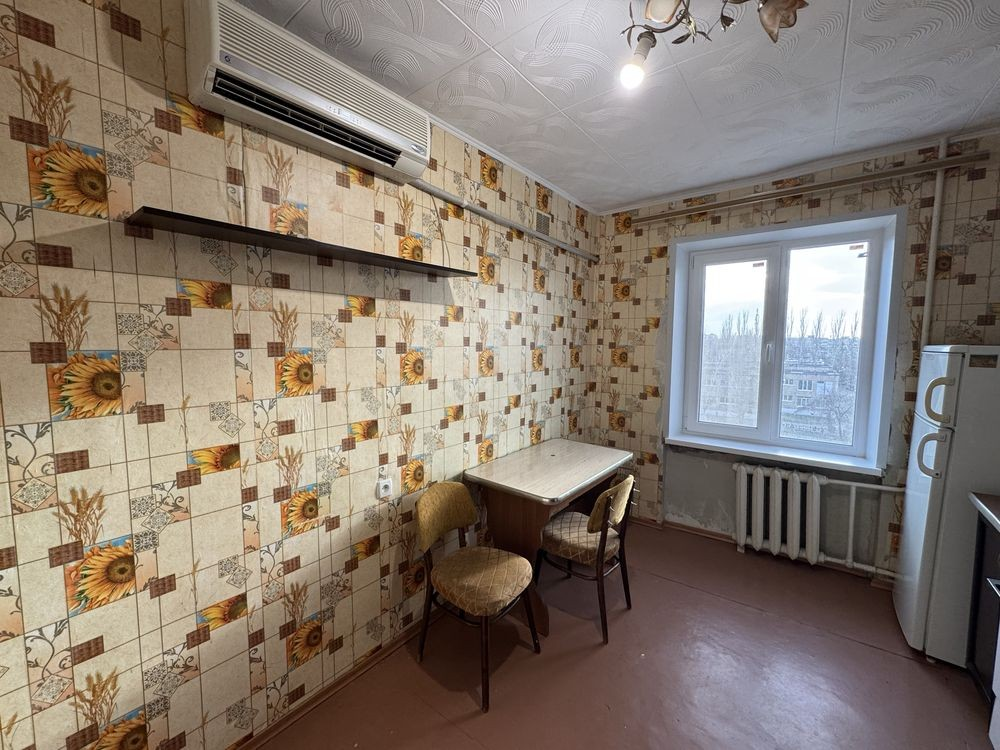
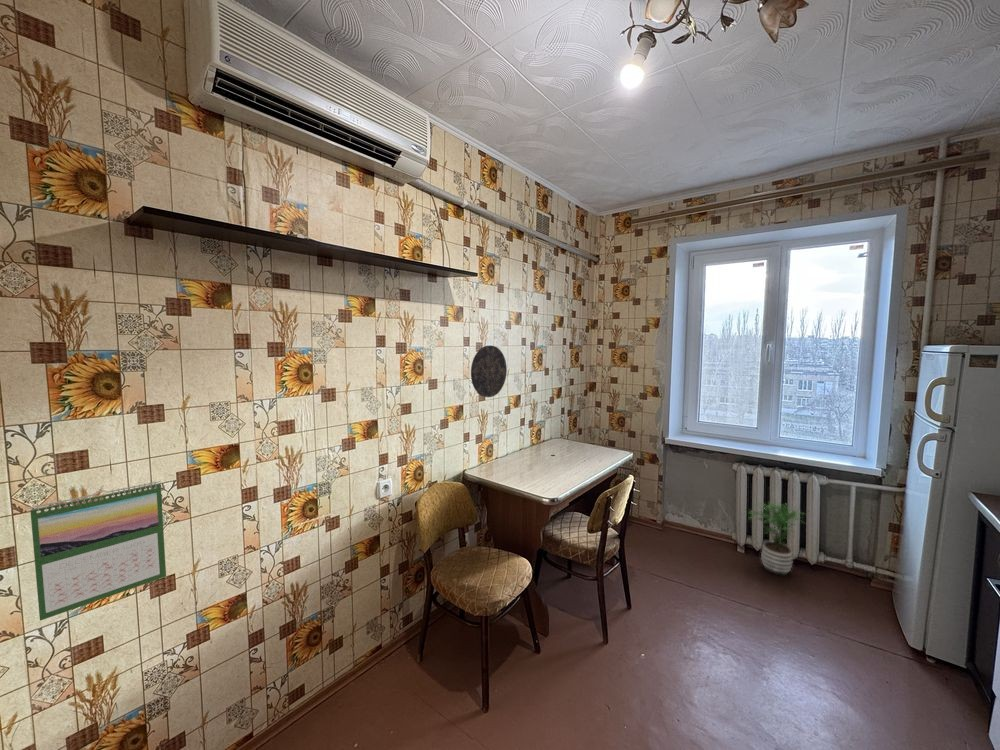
+ decorative plate (489, 371)
+ potted plant (775, 536)
+ calendar (104, 543)
